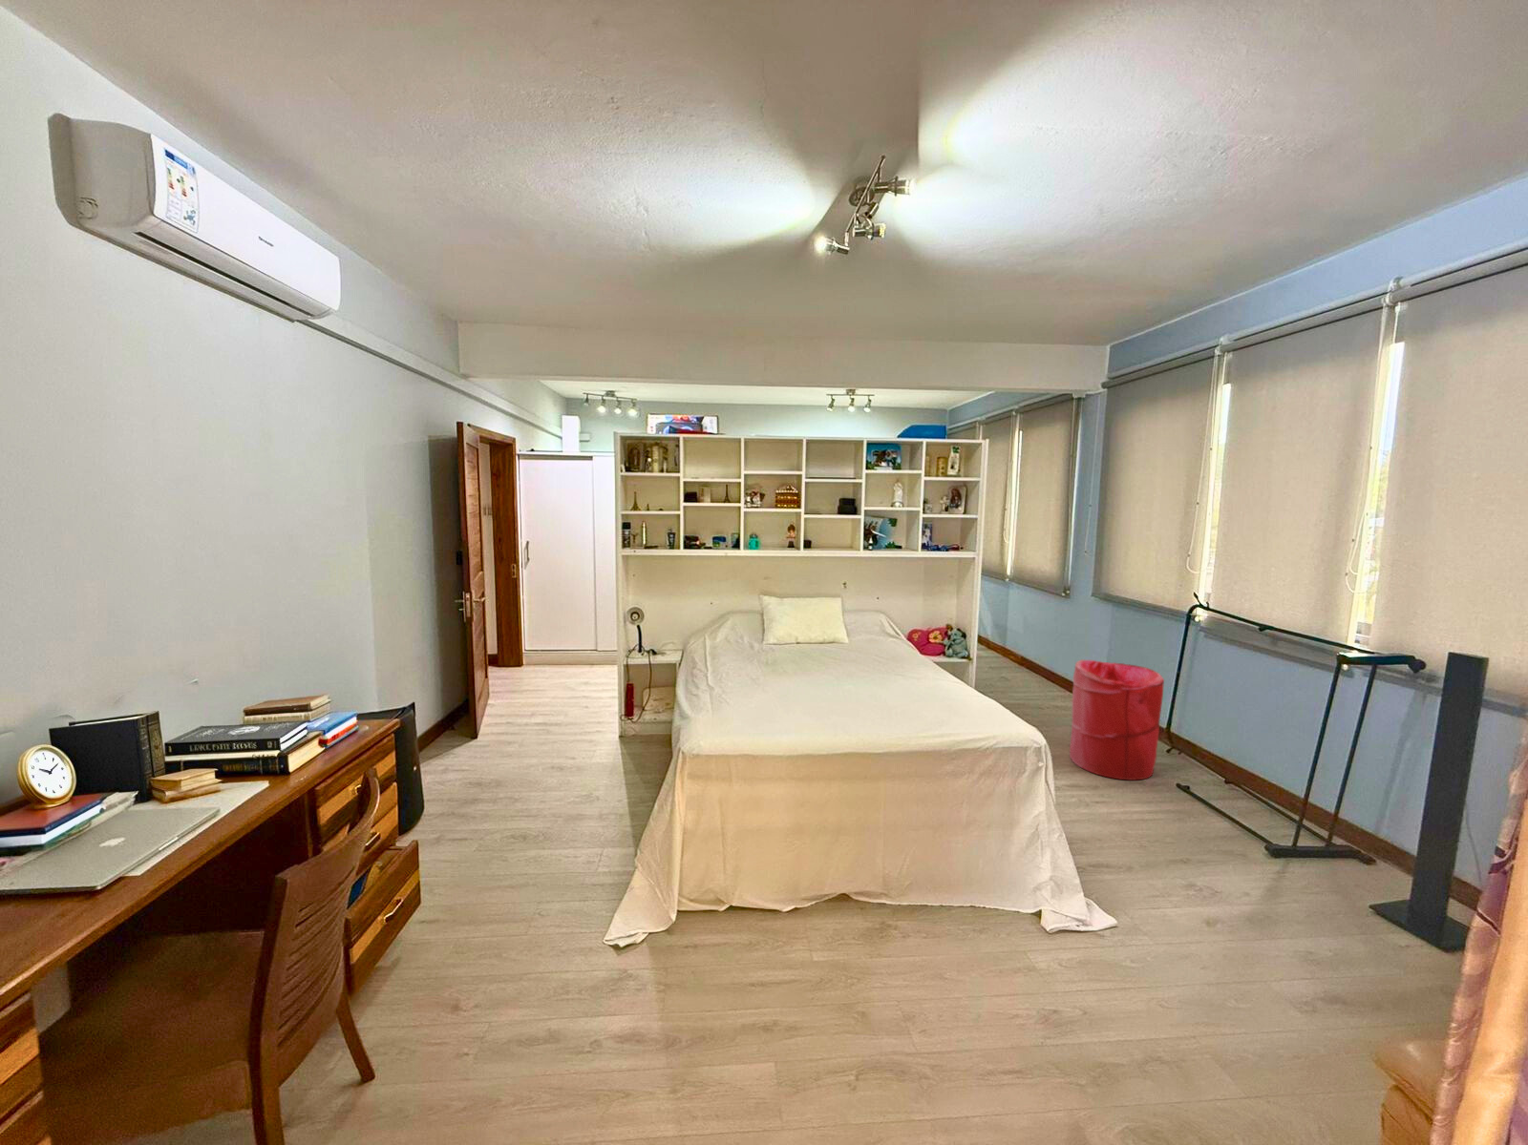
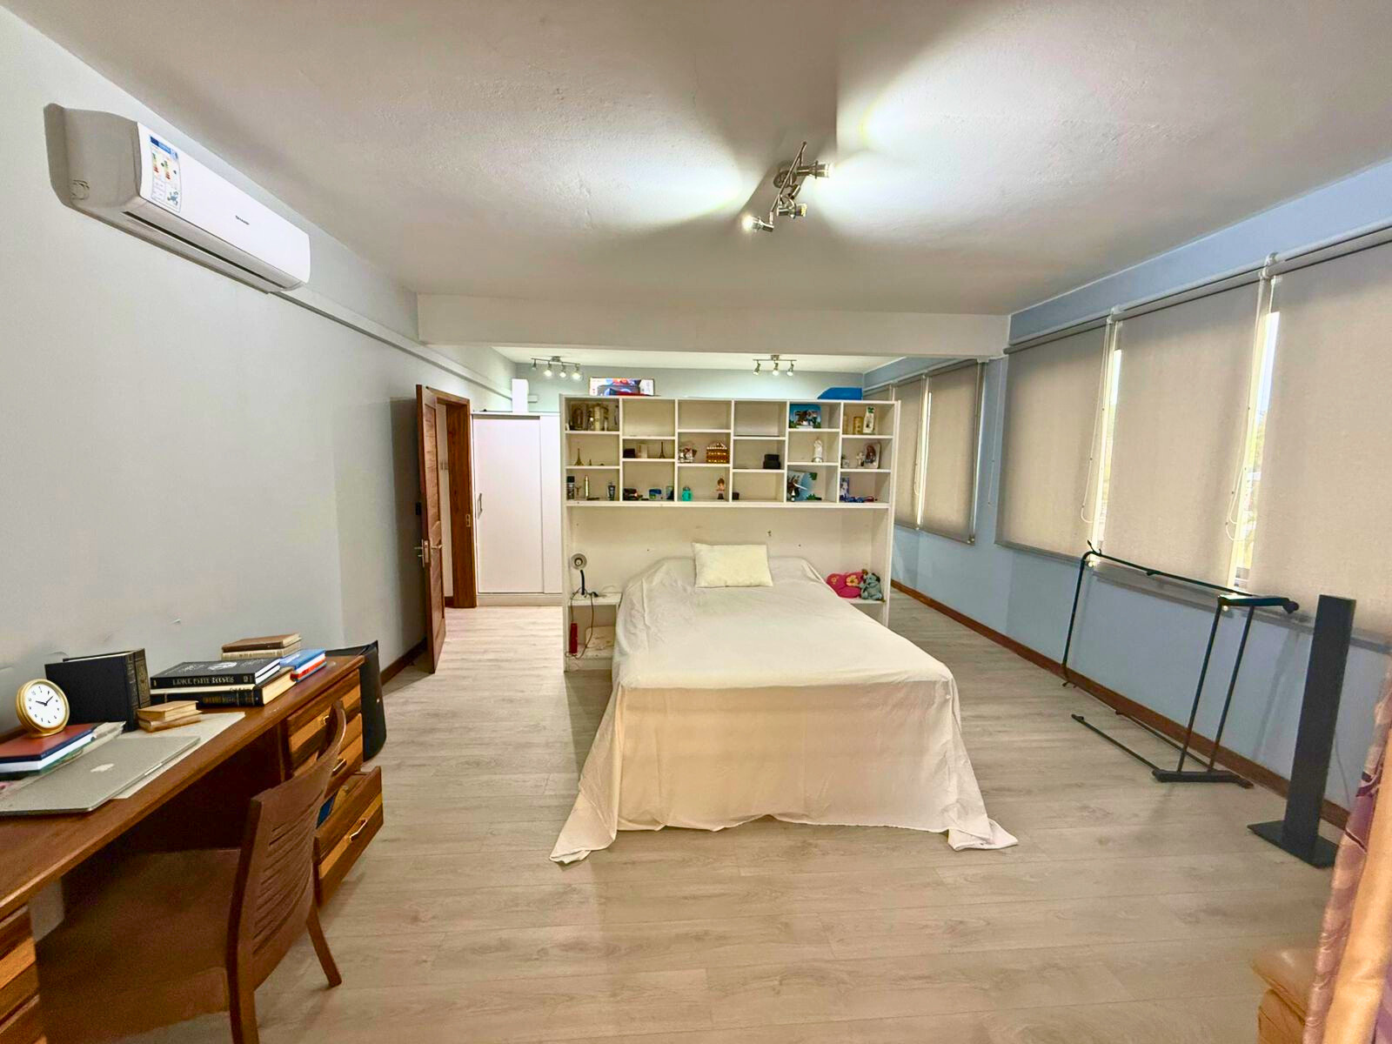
- laundry hamper (1114, 717)
